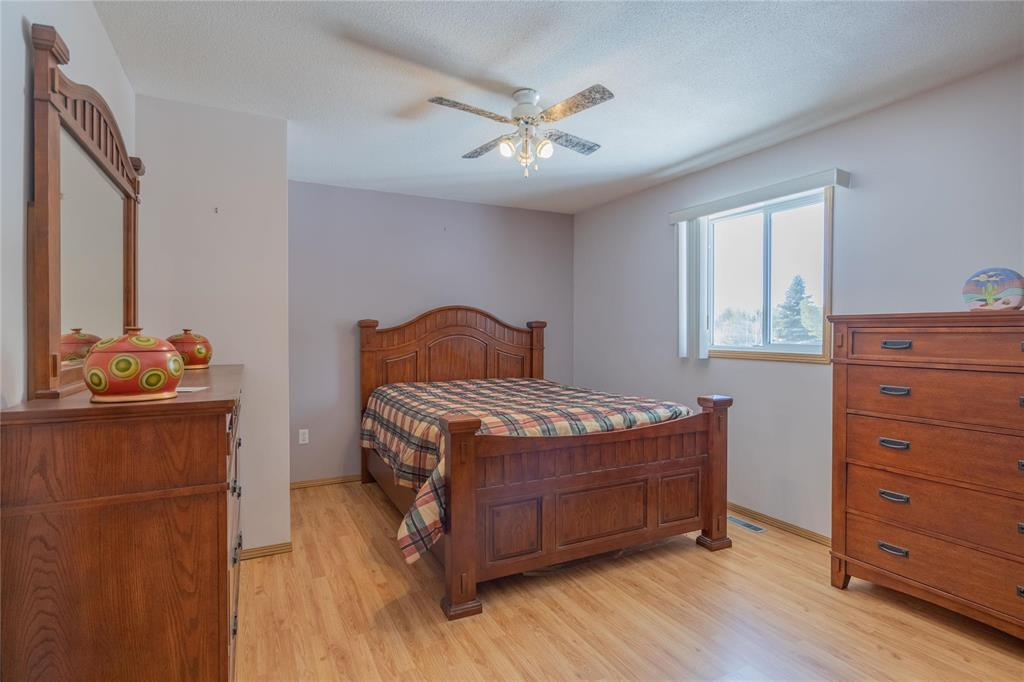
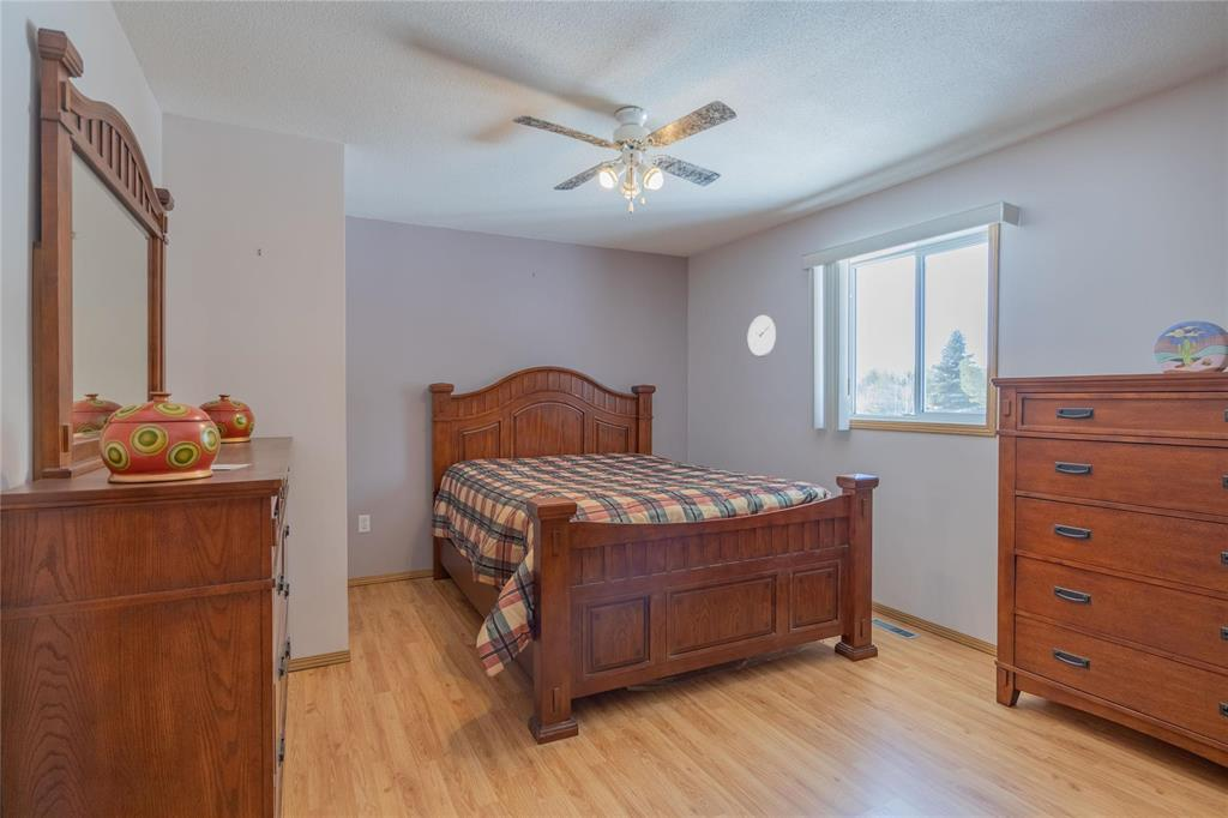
+ wall clock (760, 336)
